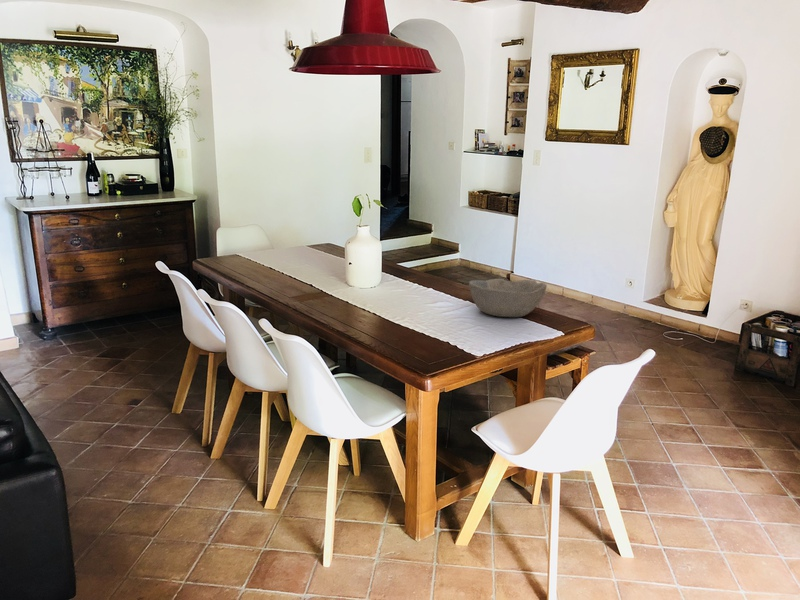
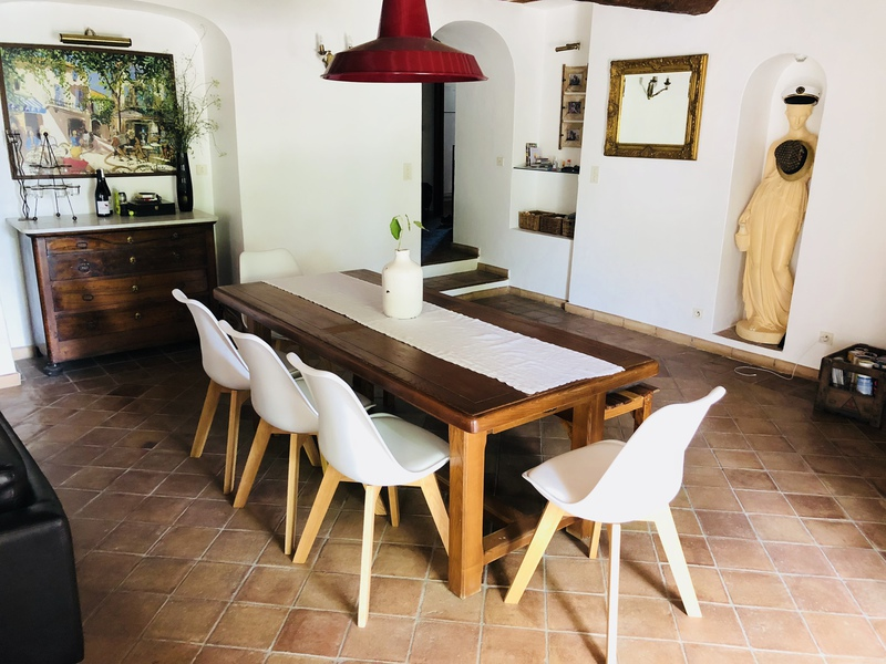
- bowl (506, 297)
